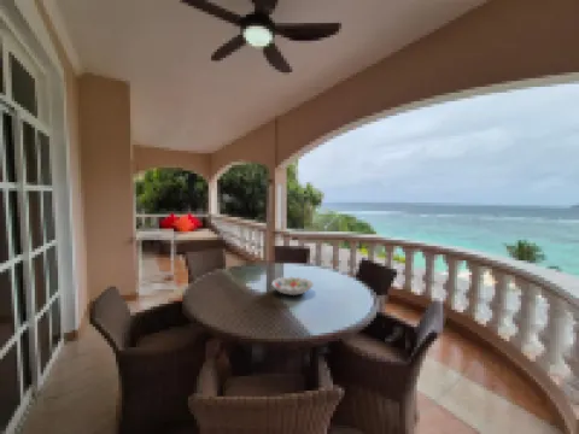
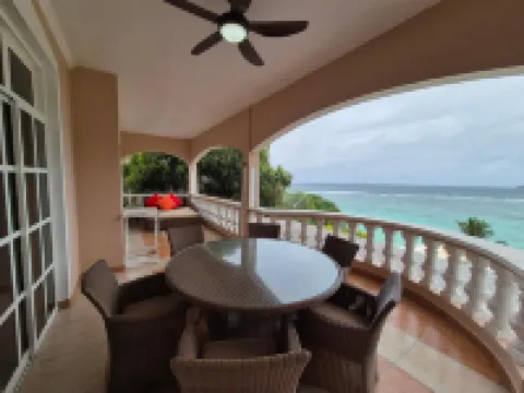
- decorative bowl (292, 286)
